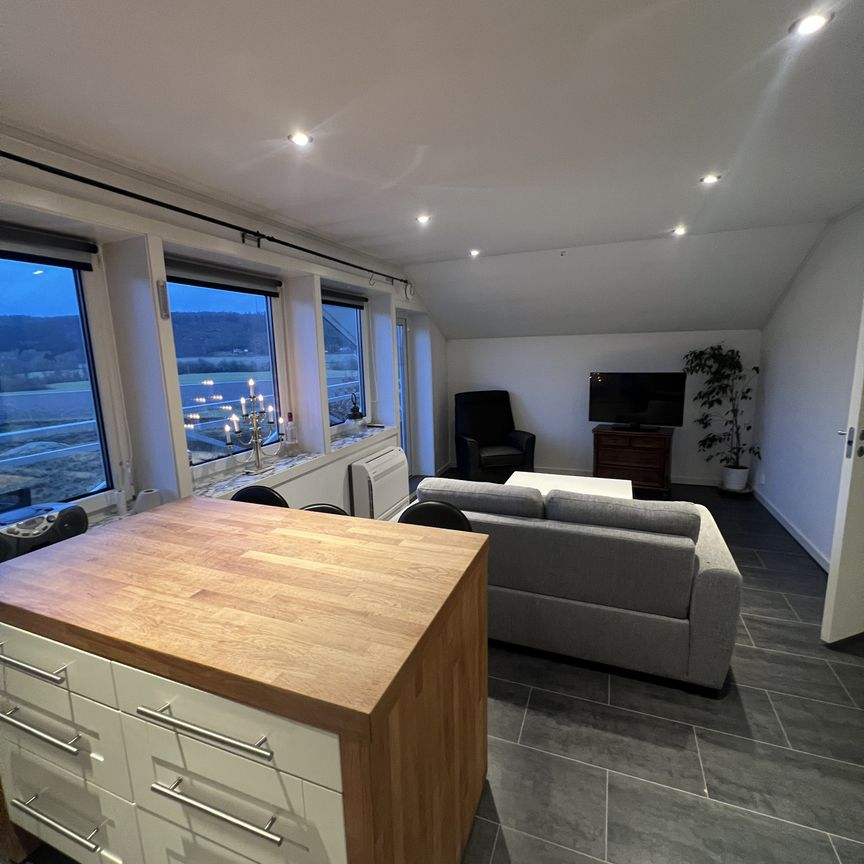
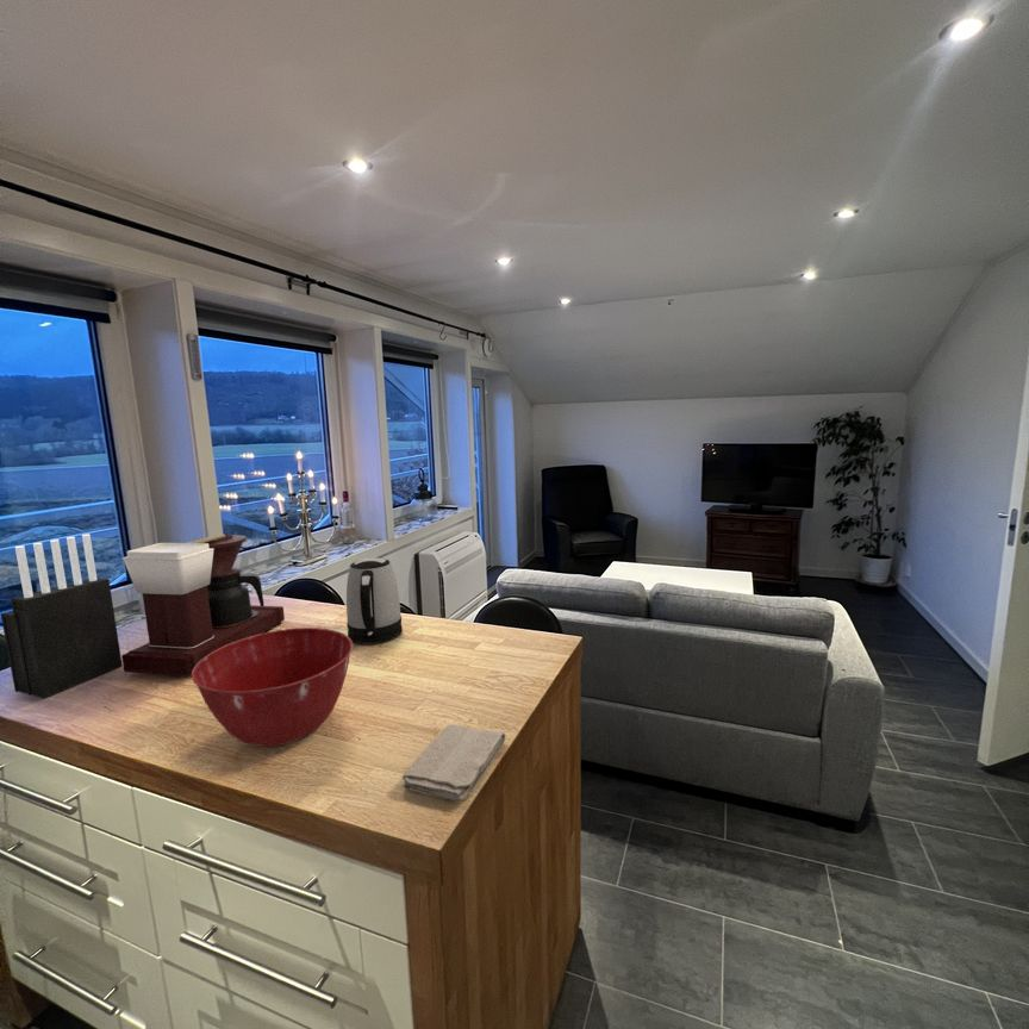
+ knife block (56, 610)
+ coffee maker (206, 593)
+ kettle (372, 599)
+ washcloth (456, 757)
+ mixing bowl (280, 691)
